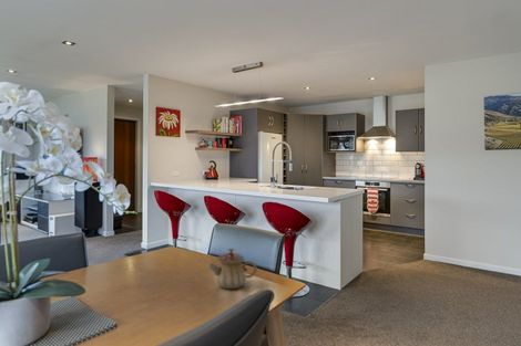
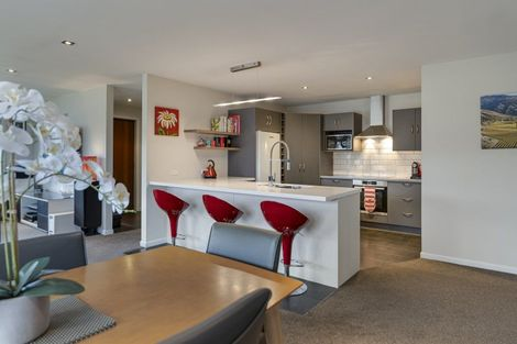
- teapot (233, 265)
